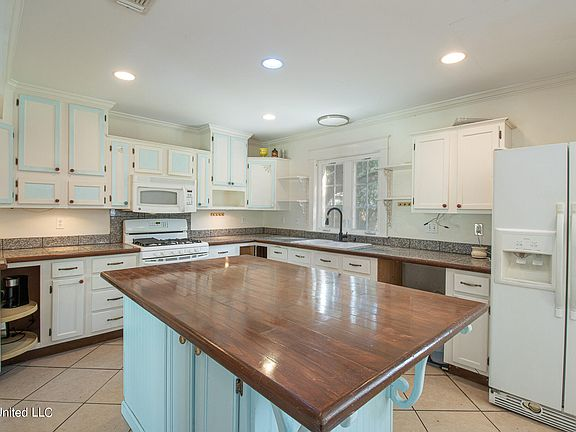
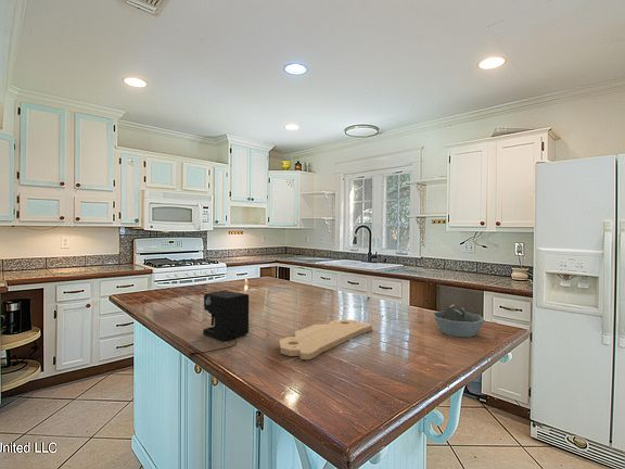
+ bowl (457, 318)
+ coffee maker (212, 318)
+ cutting board (323, 334)
